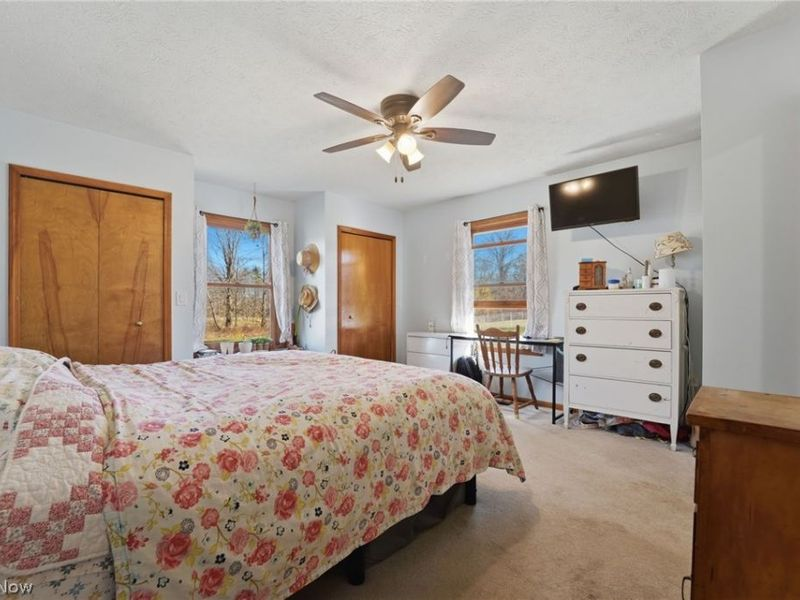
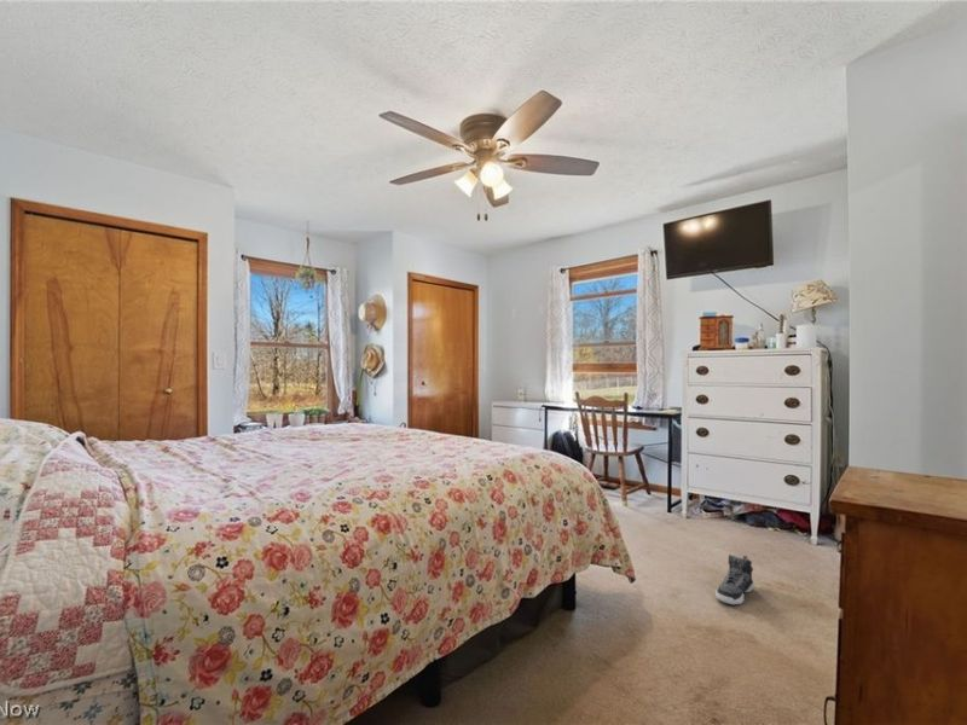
+ sneaker (734, 576)
